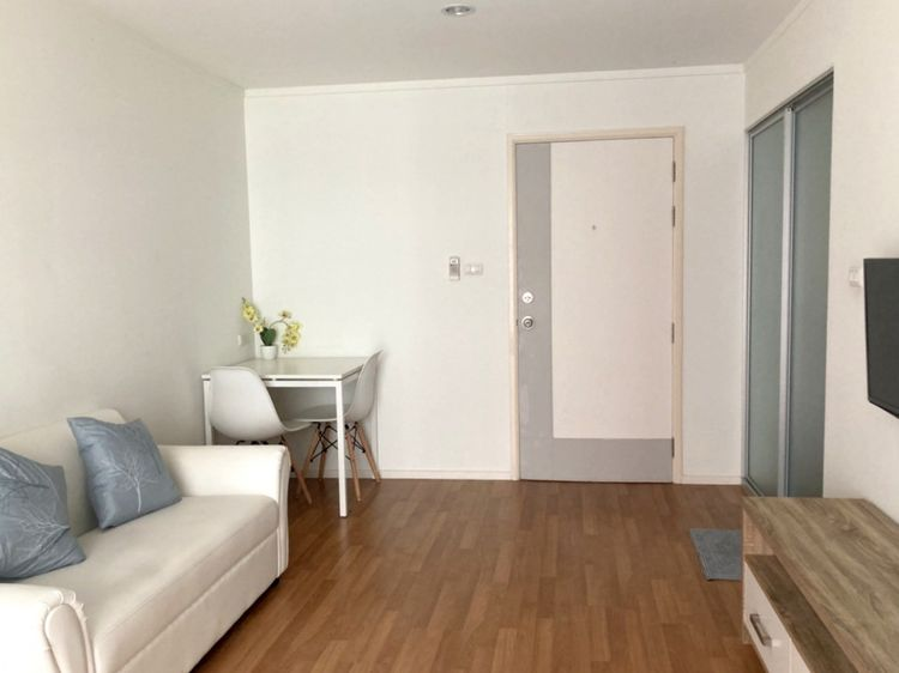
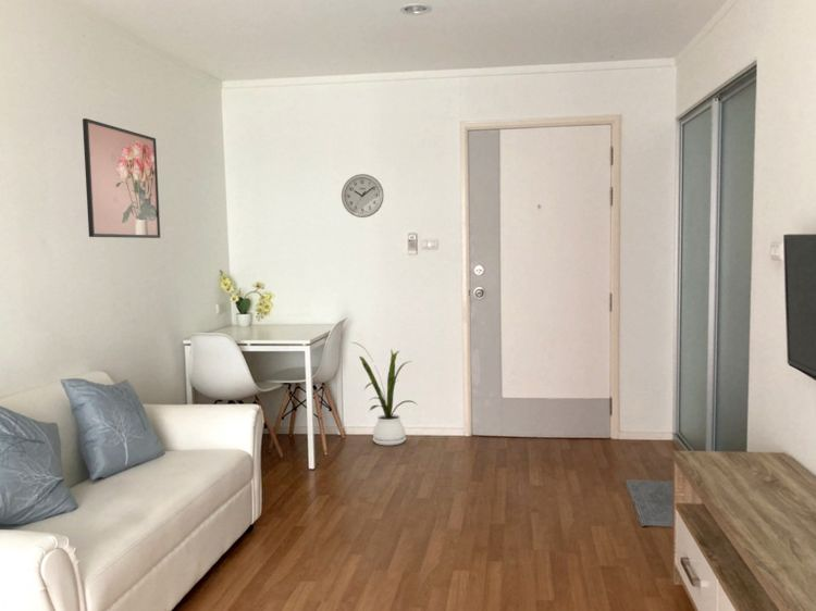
+ wall clock (362, 196)
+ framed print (124, 183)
+ house plant (384, 392)
